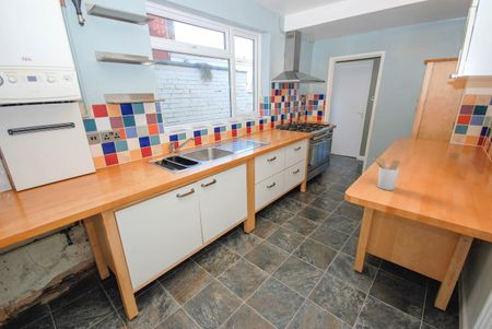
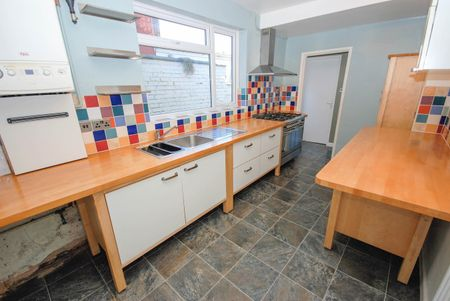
- utensil holder (383, 172)
